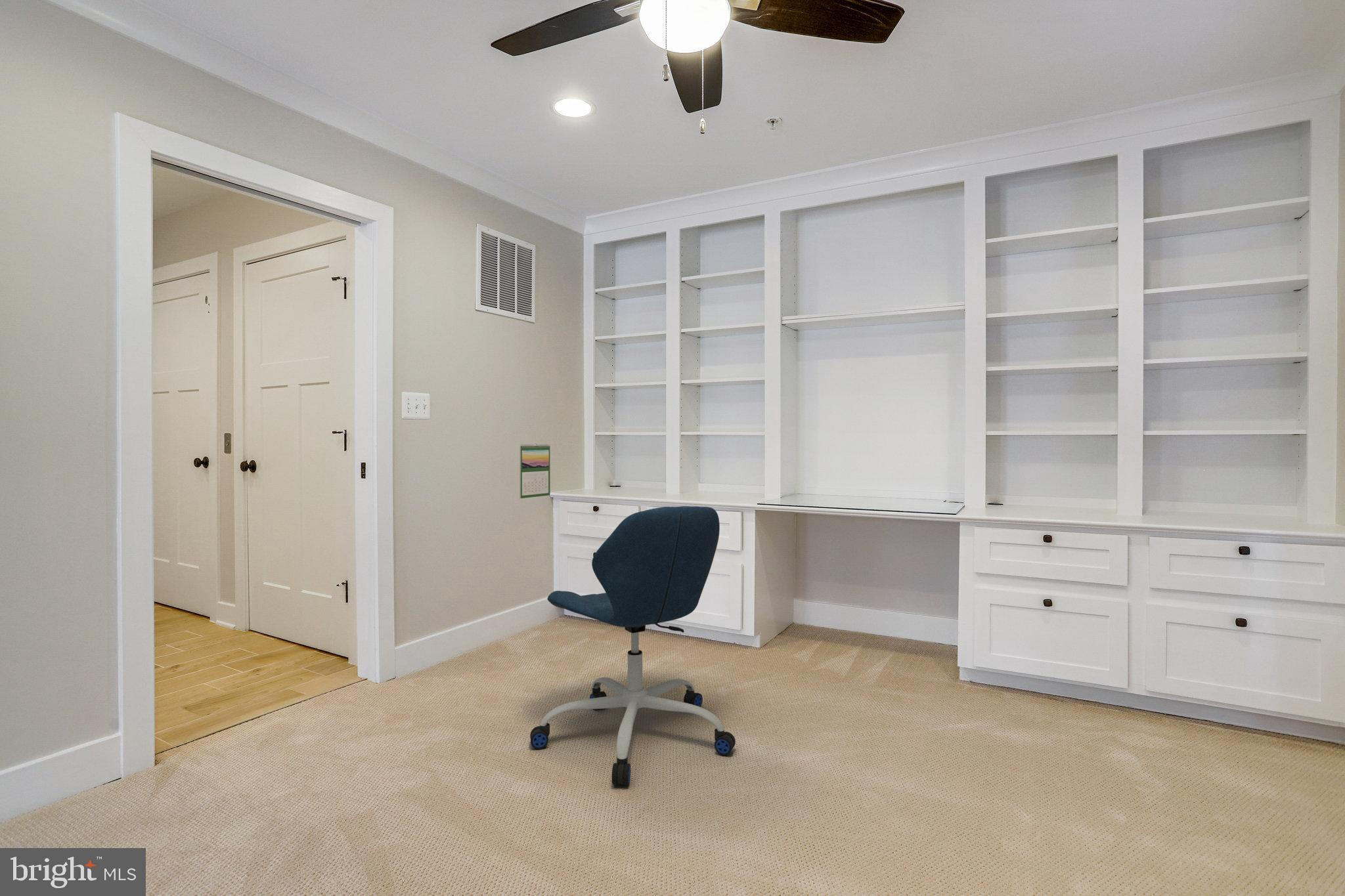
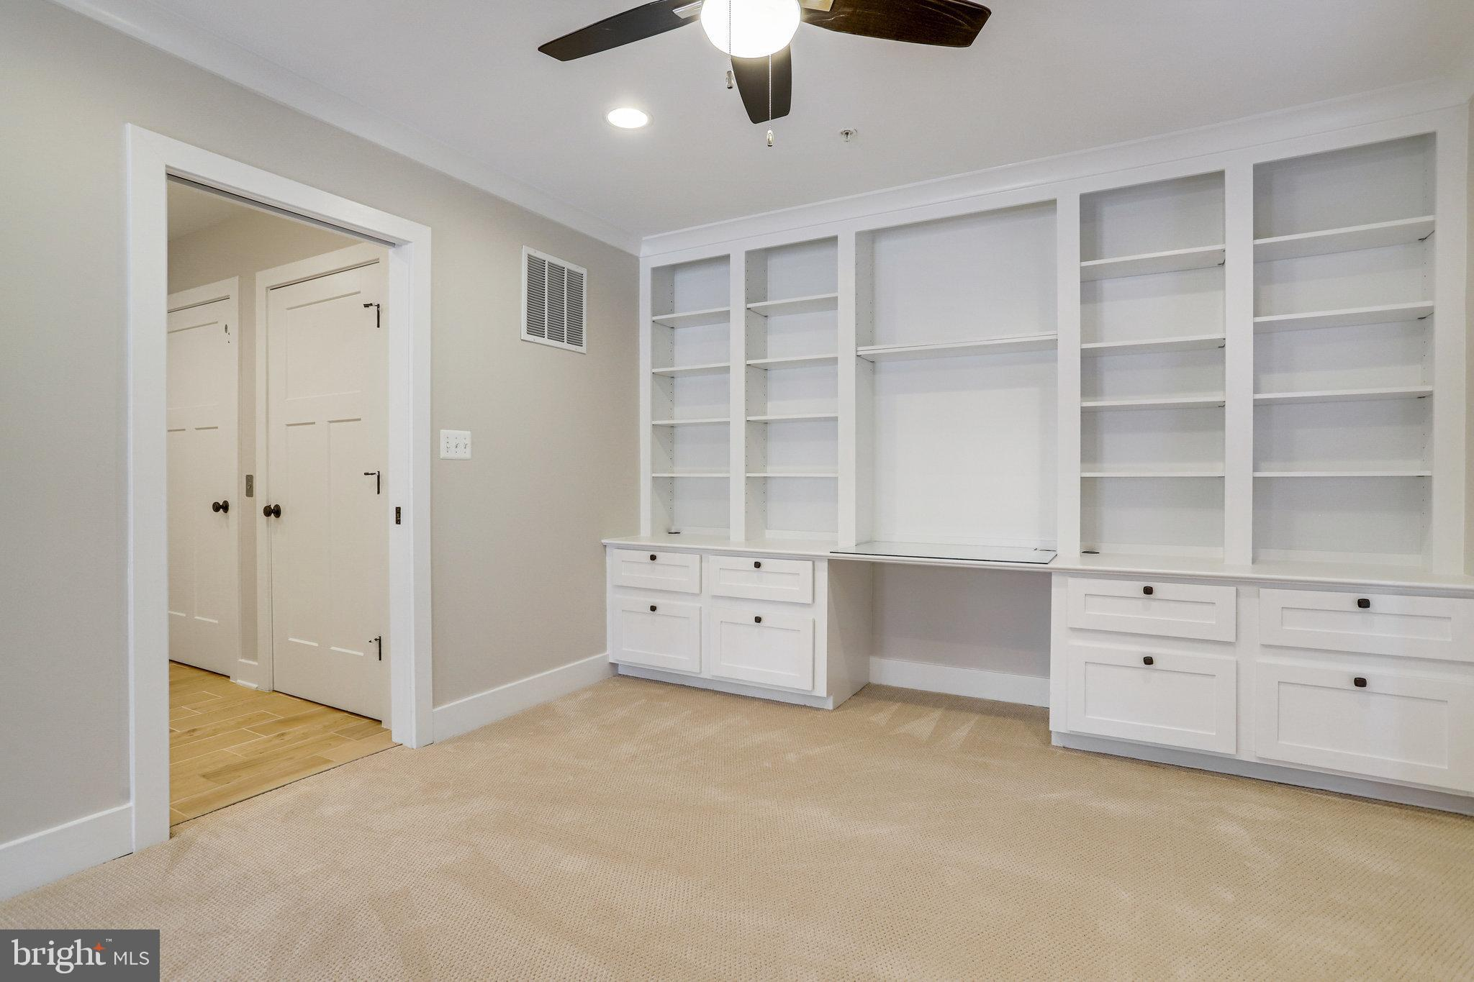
- office chair (633, 617)
- calendar (535, 470)
